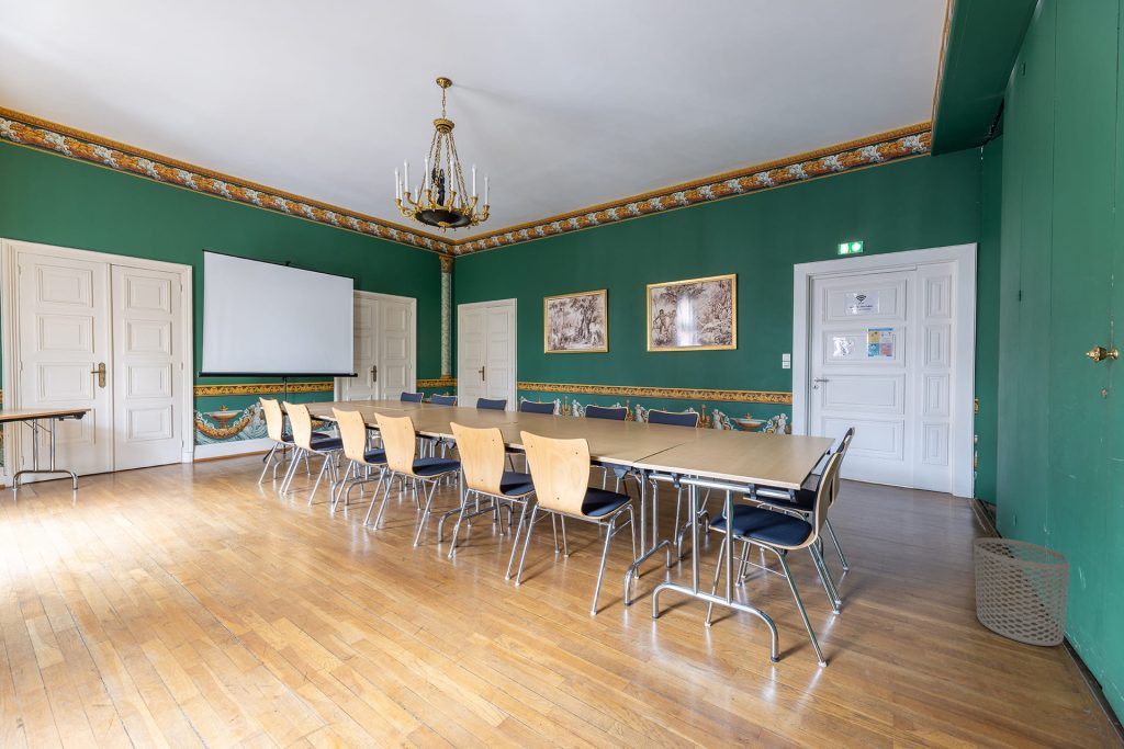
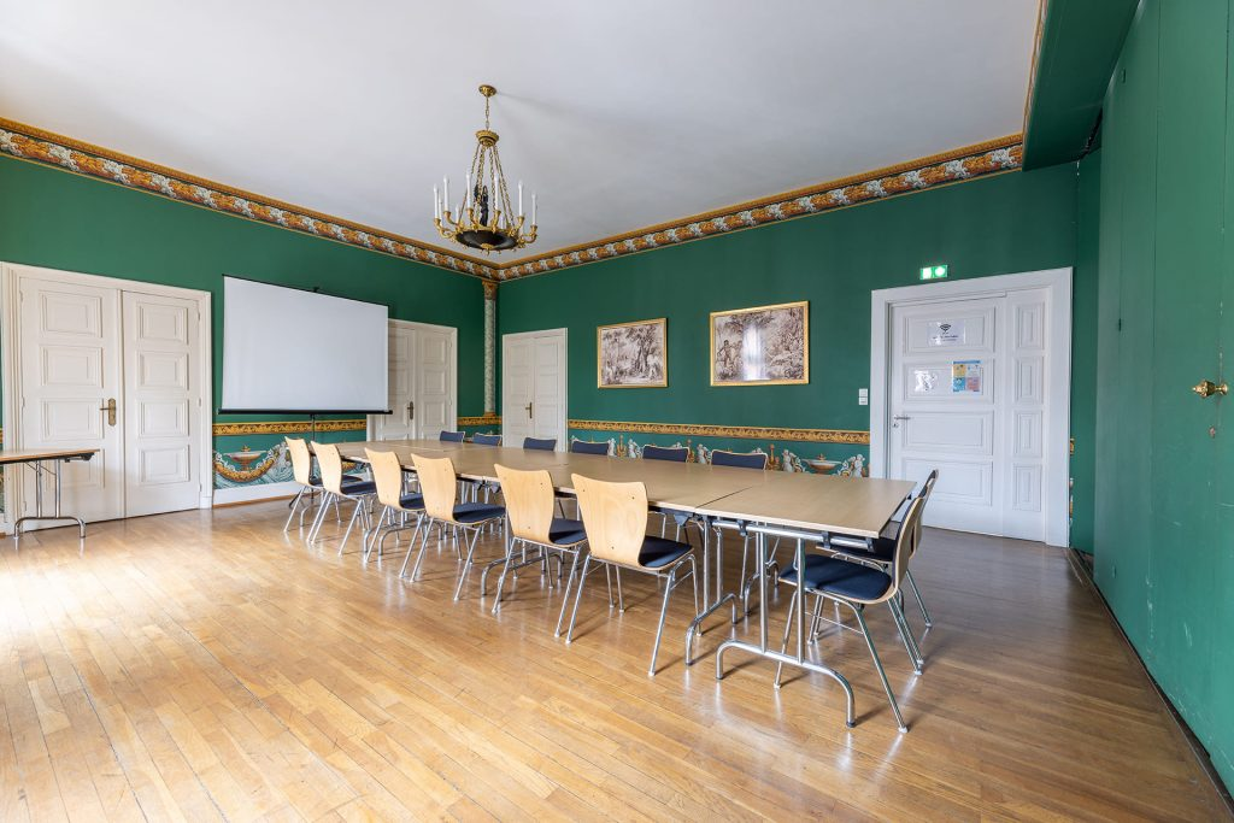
- waste bin (1019, 589)
